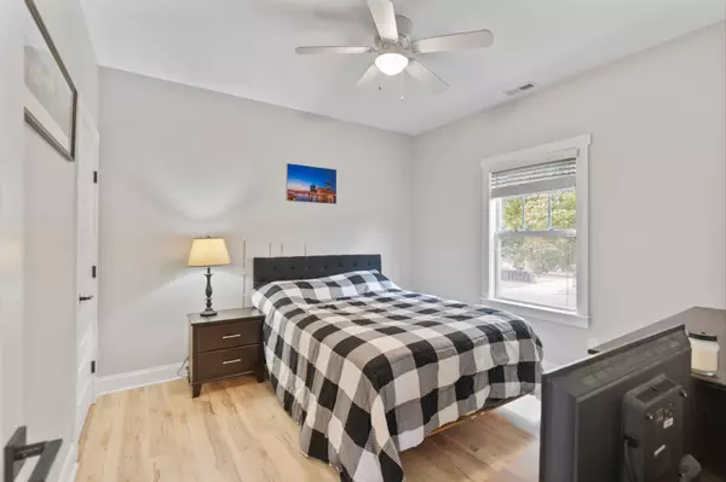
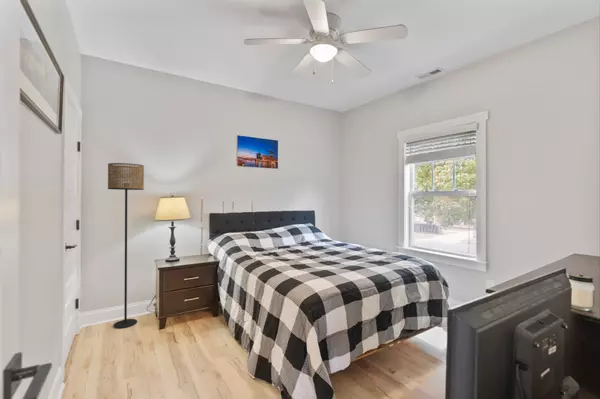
+ floor lamp (125, 244)
